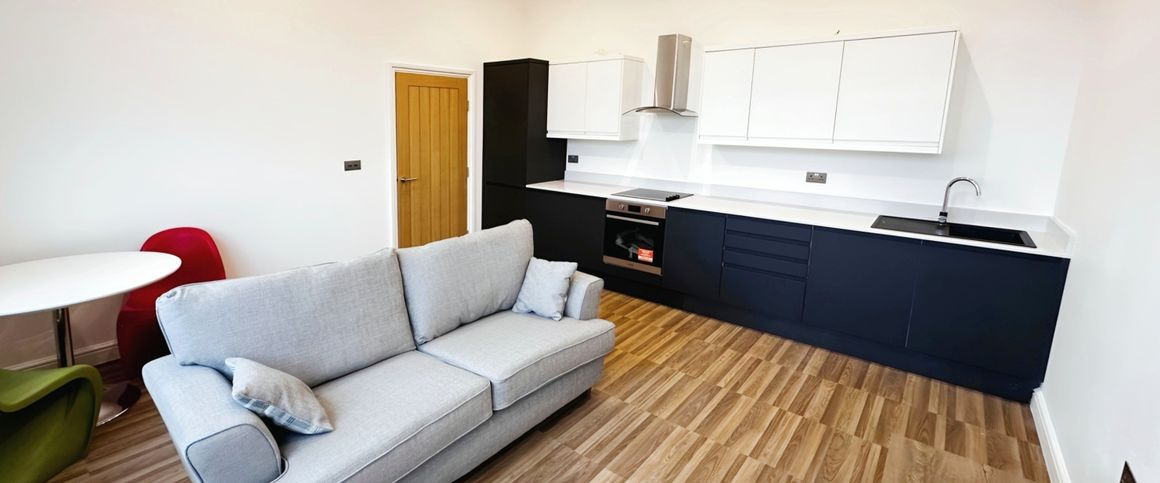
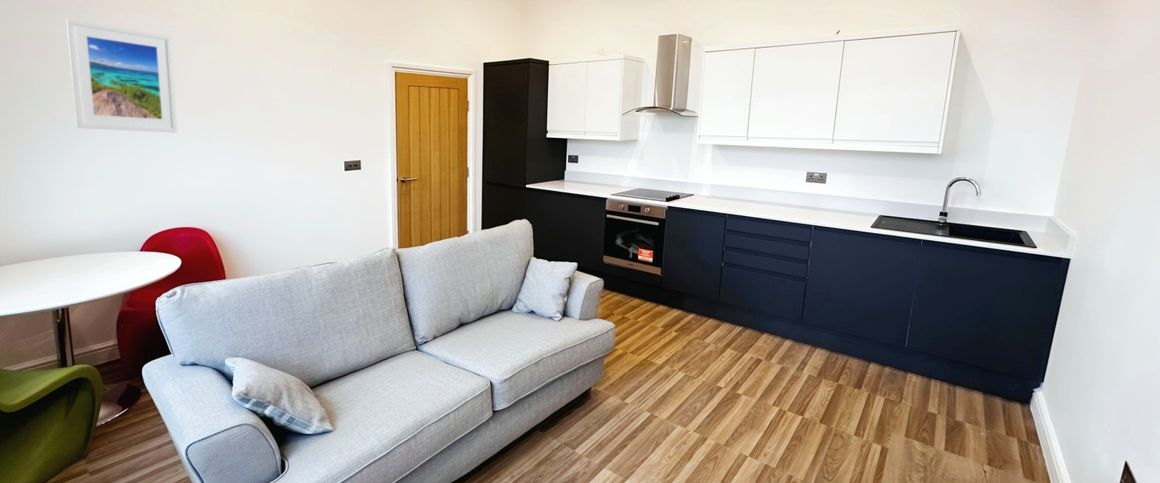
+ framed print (125, 79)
